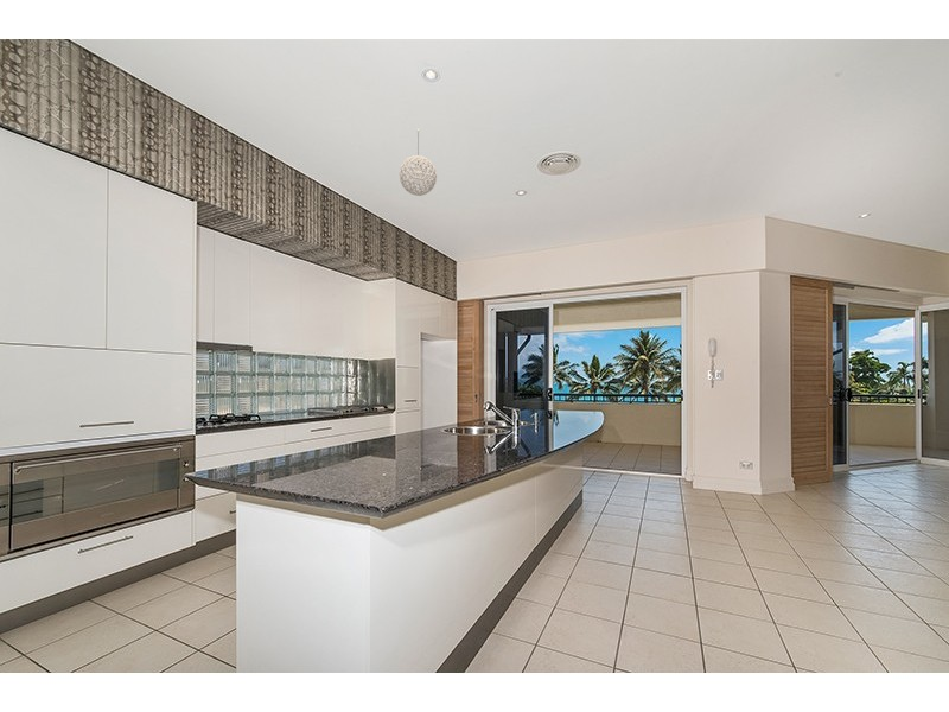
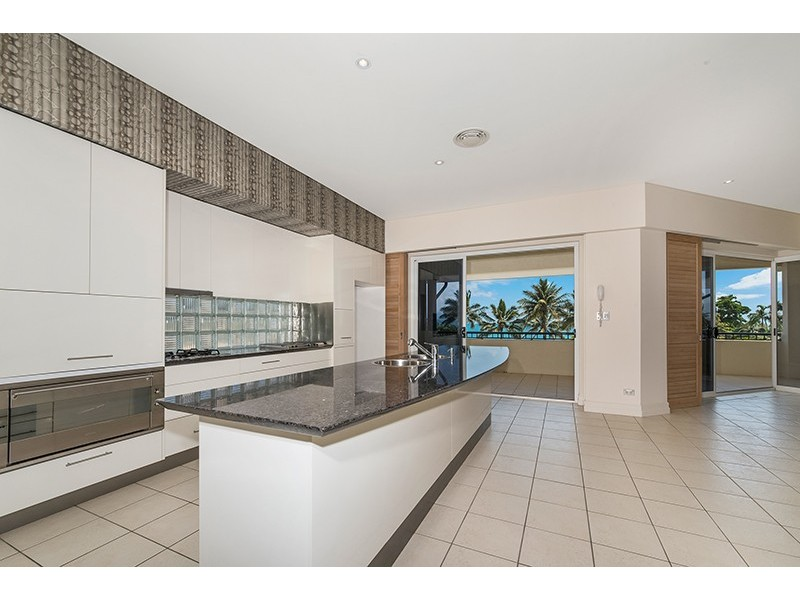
- pendant light (418, 161)
